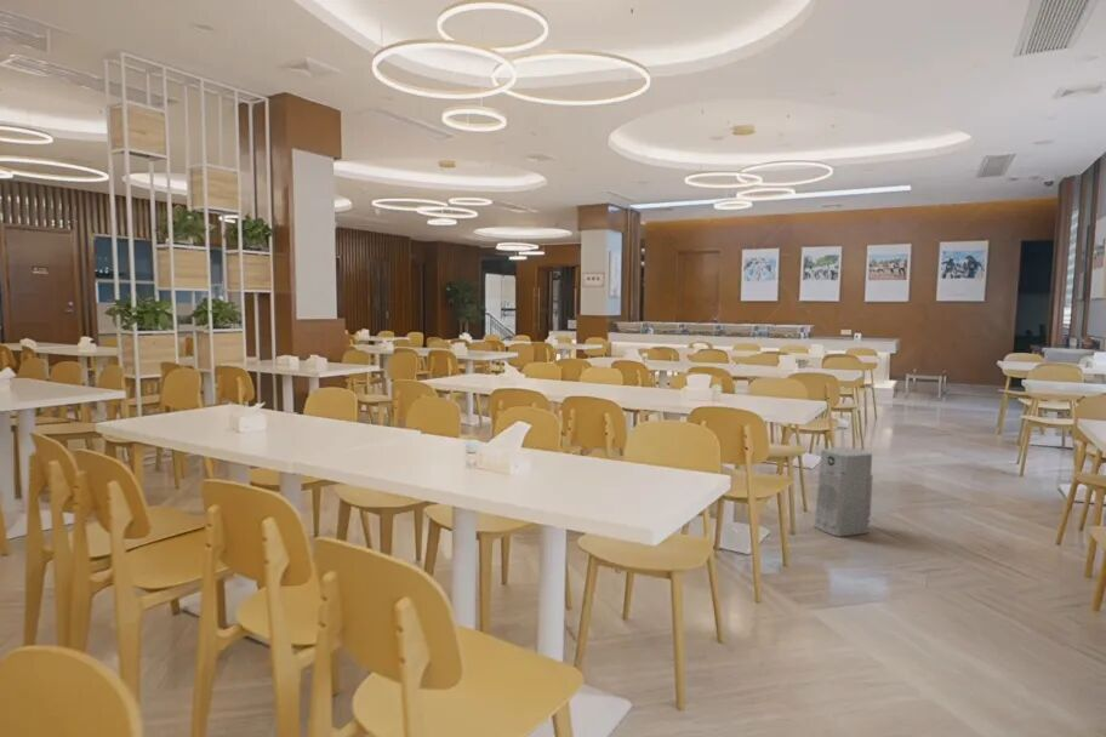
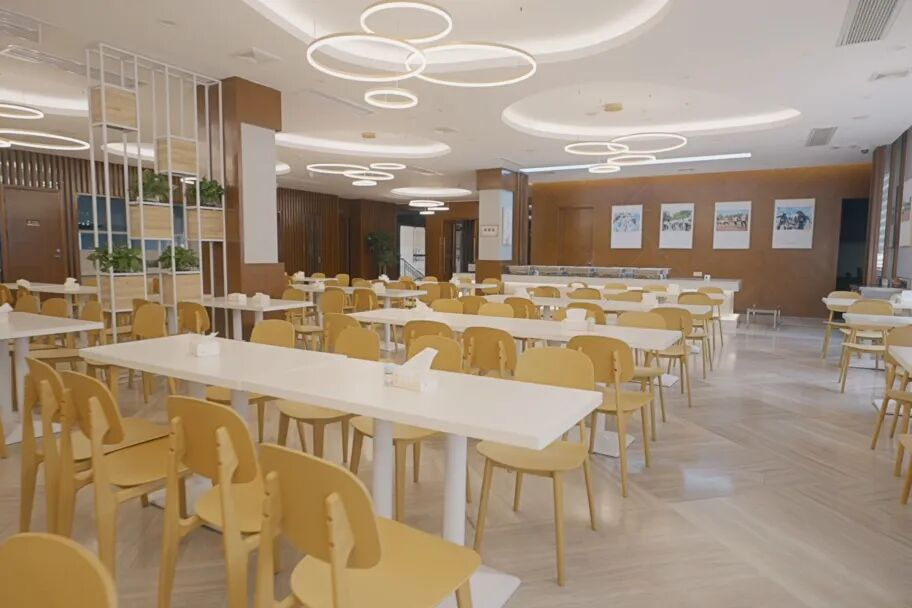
- air purifier (844, 490)
